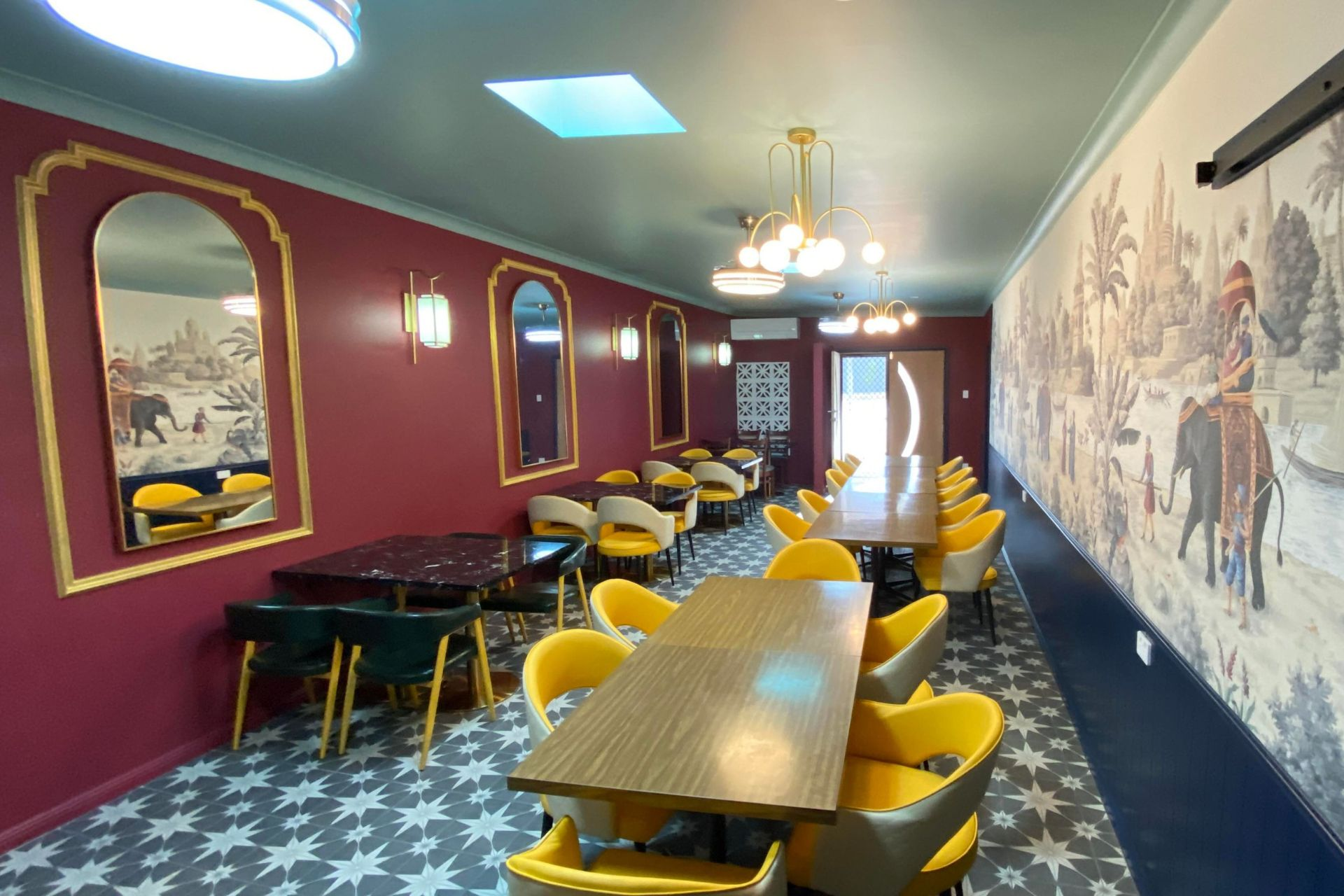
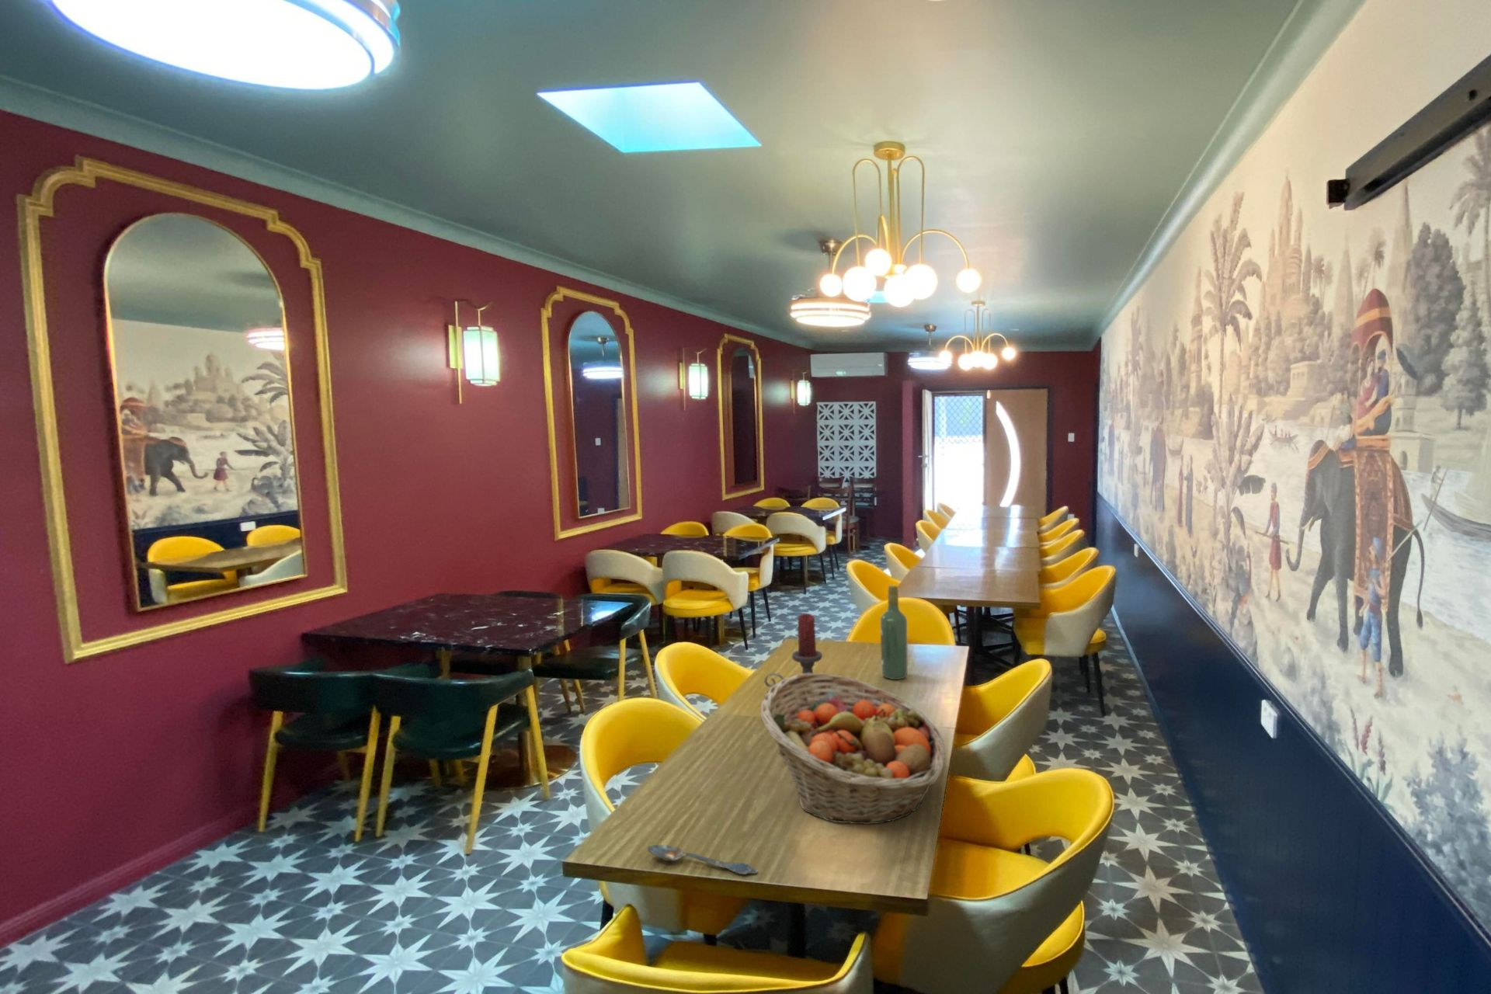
+ spoon (701, 859)
+ wine bottle (894, 630)
+ candle holder (799, 653)
+ fruit basket (853, 741)
